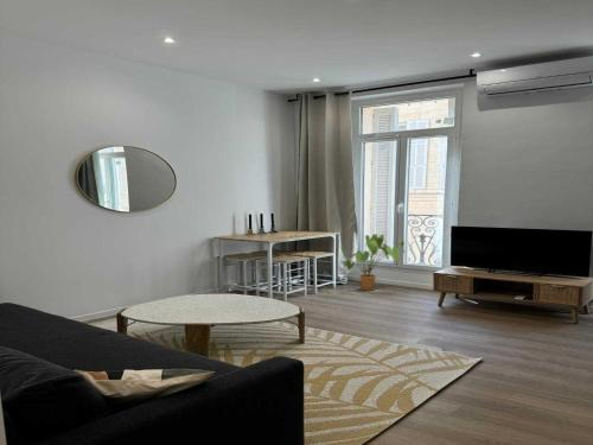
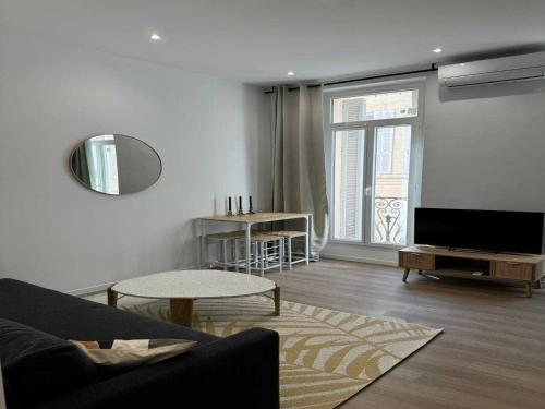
- house plant (376, 261)
